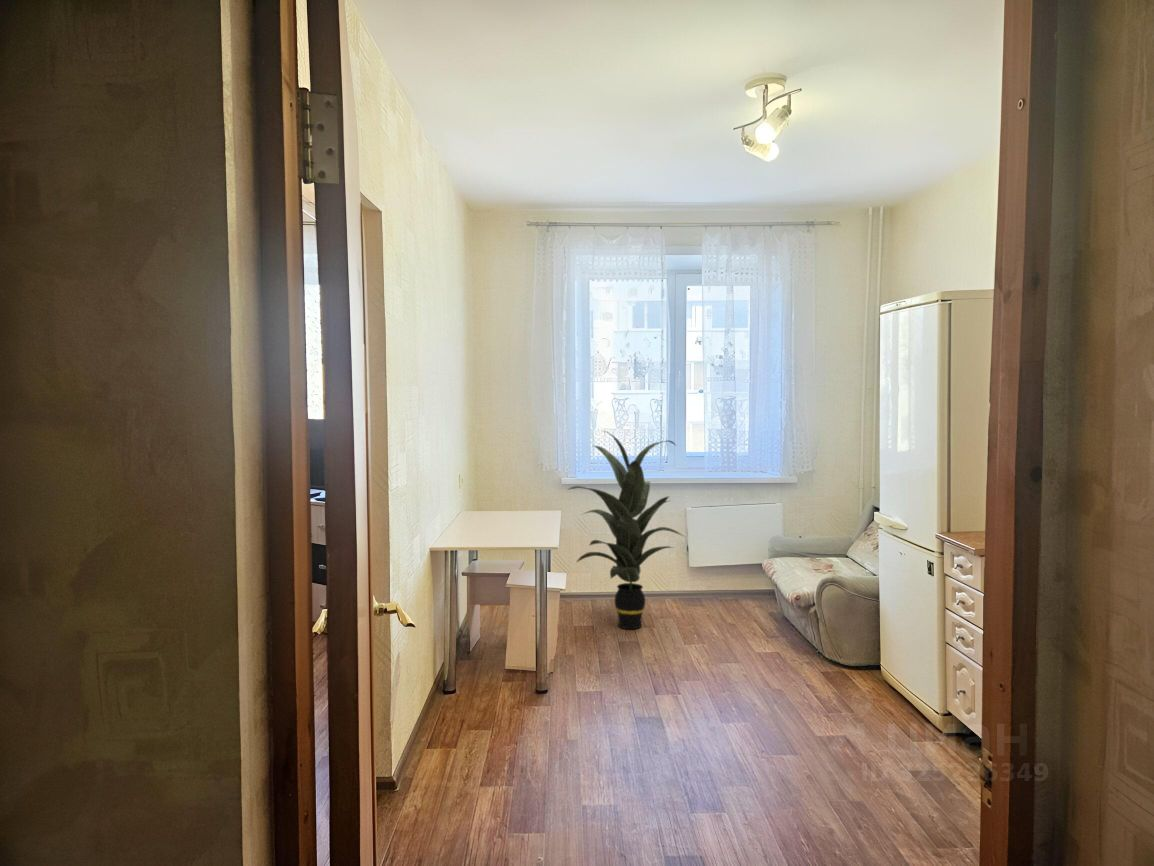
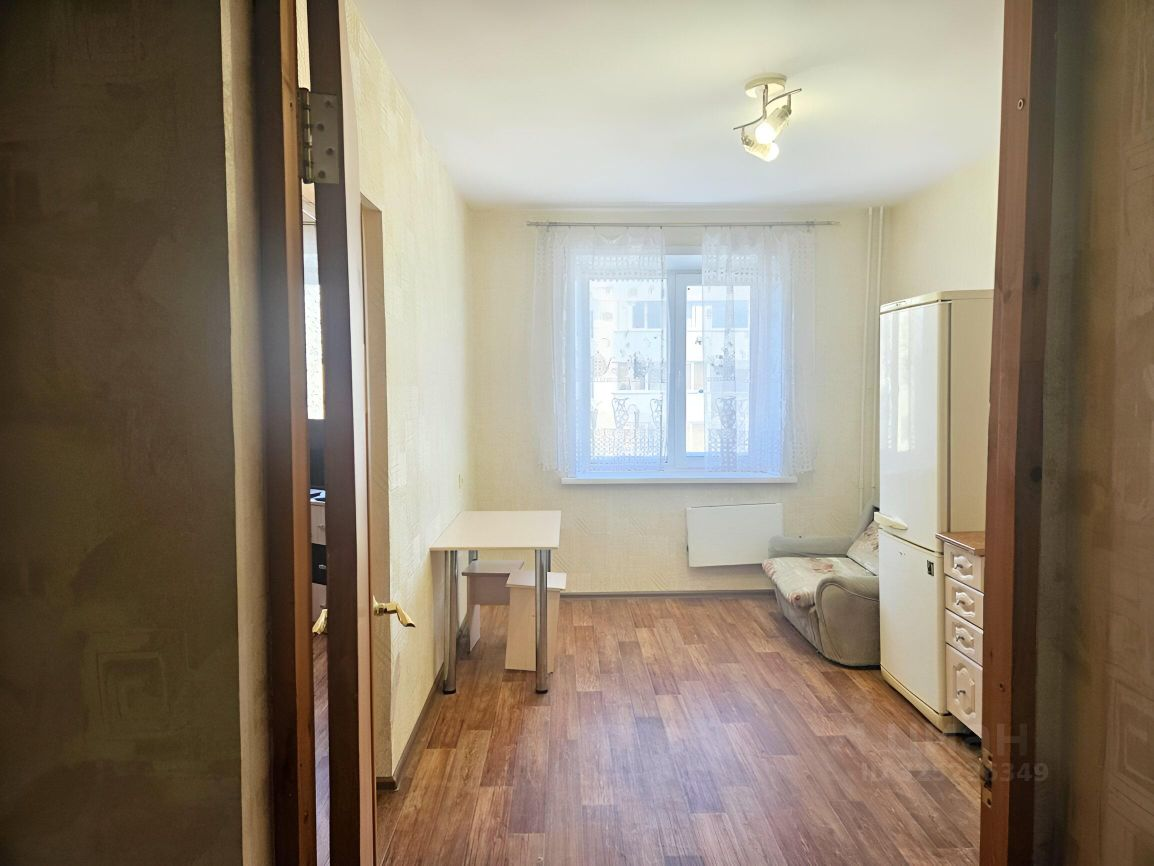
- indoor plant (622, 527)
